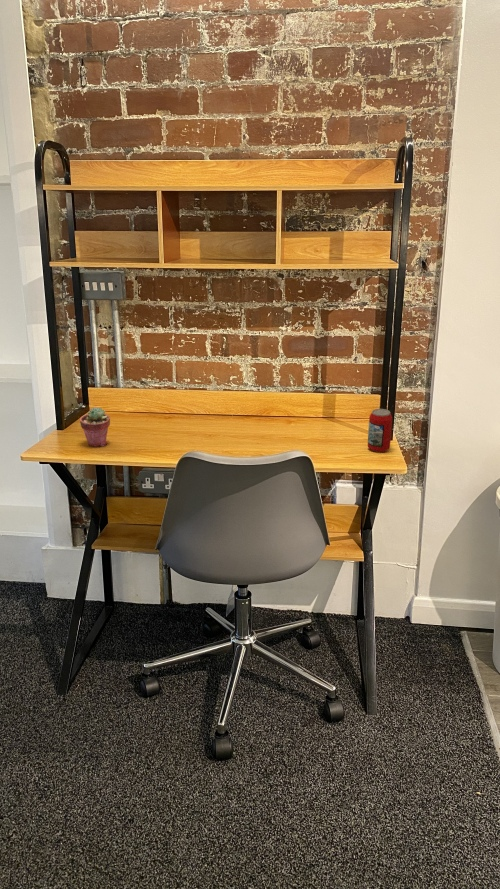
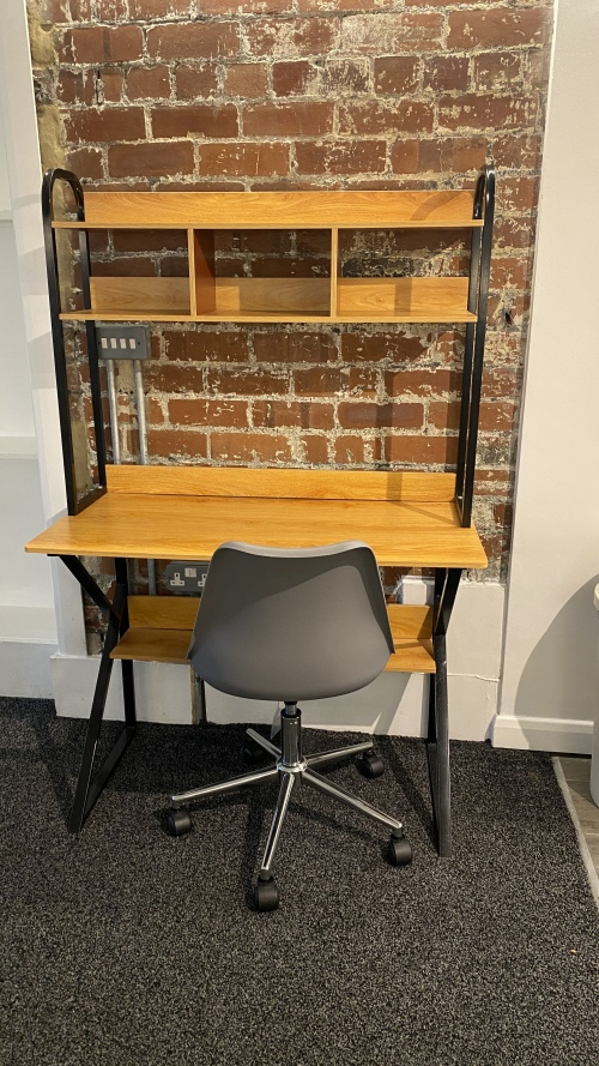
- potted succulent (95, 425)
- beverage can (379, 430)
